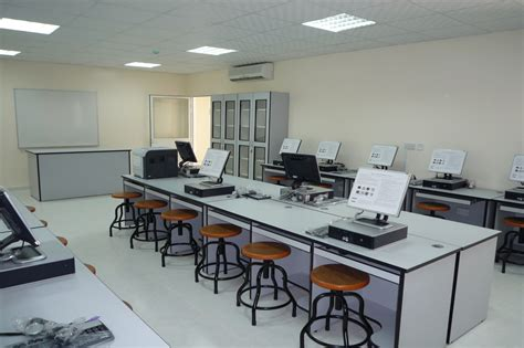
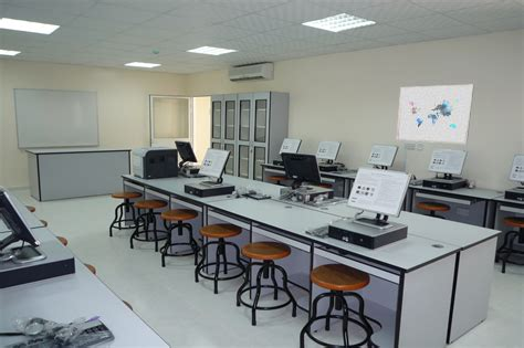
+ wall art (431, 114)
